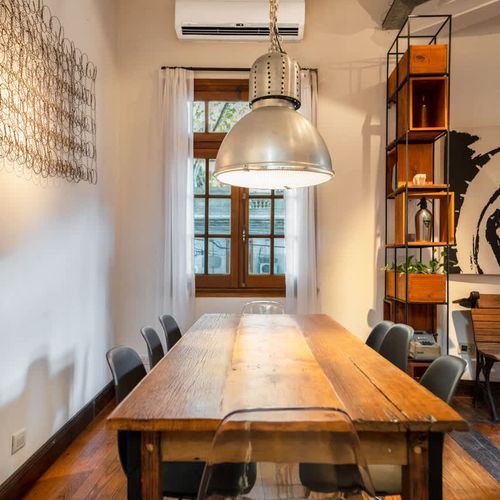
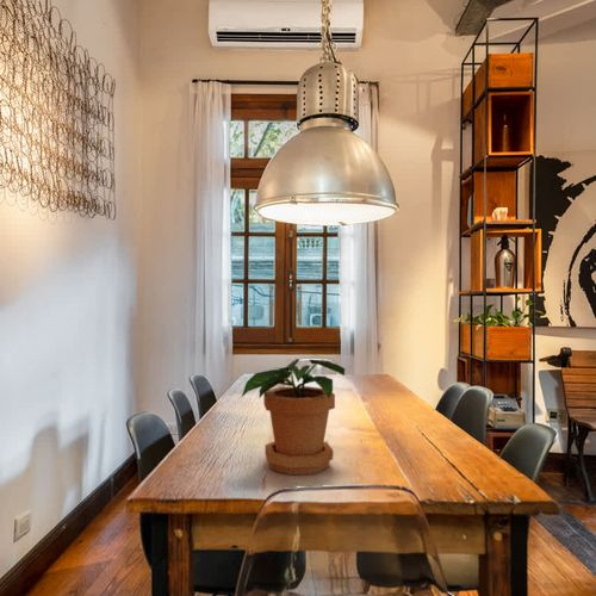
+ potted plant (287, 411)
